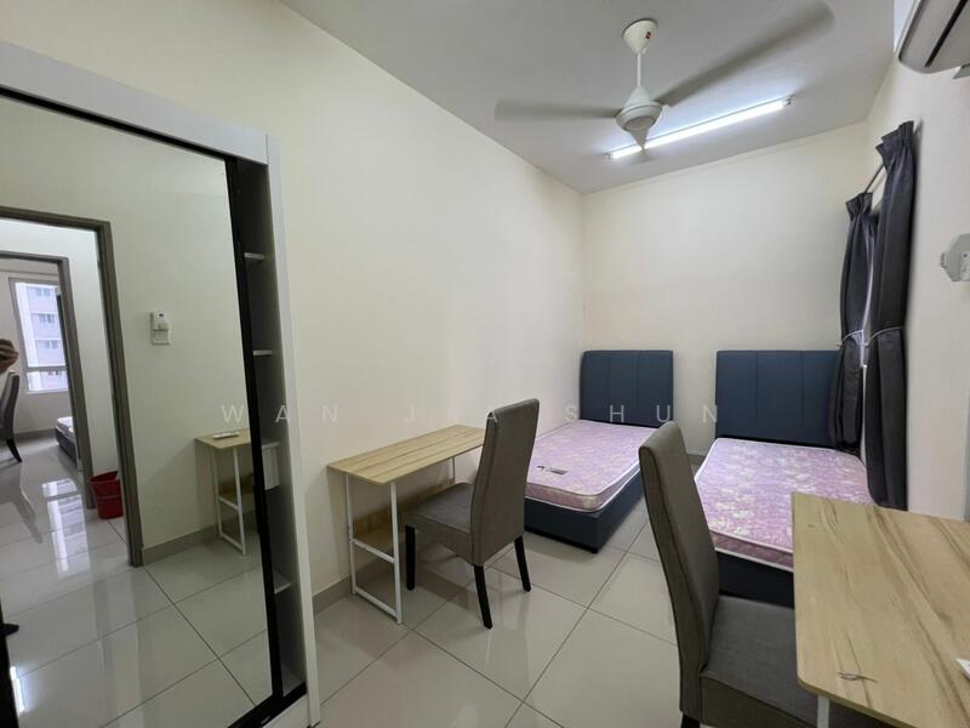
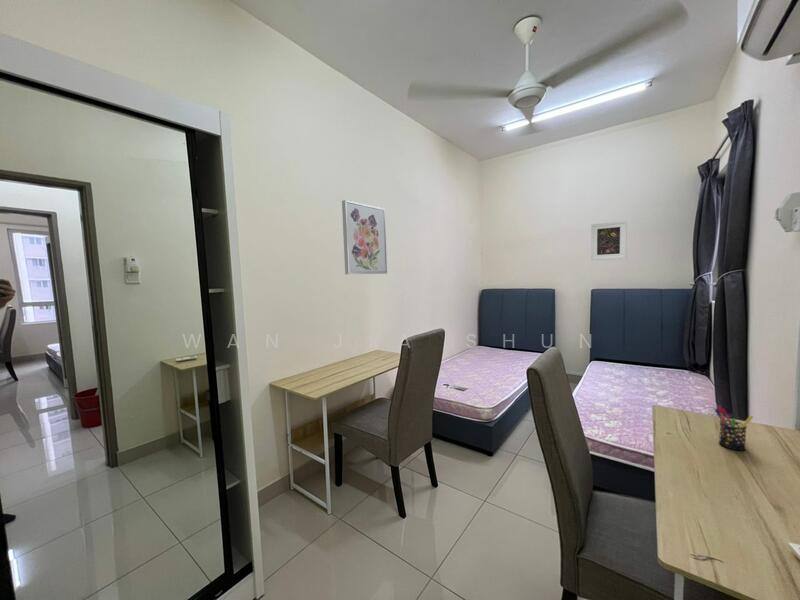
+ wall art (366, 239)
+ pen holder (731, 427)
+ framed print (608, 241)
